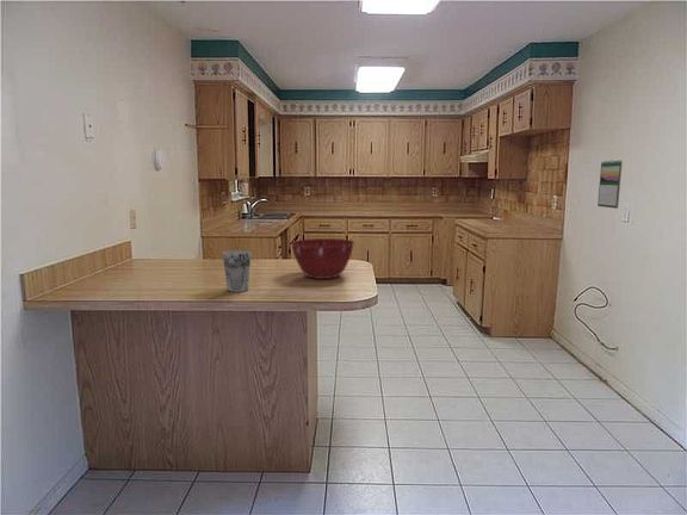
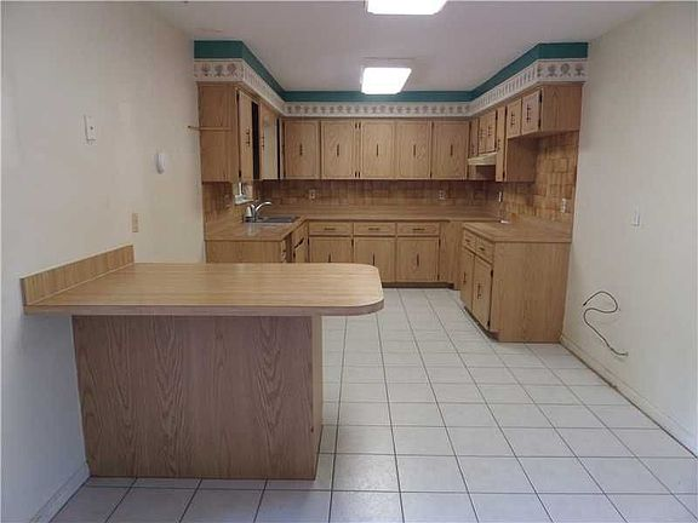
- calendar (609, 184)
- cup (237, 271)
- mixing bowl (322, 259)
